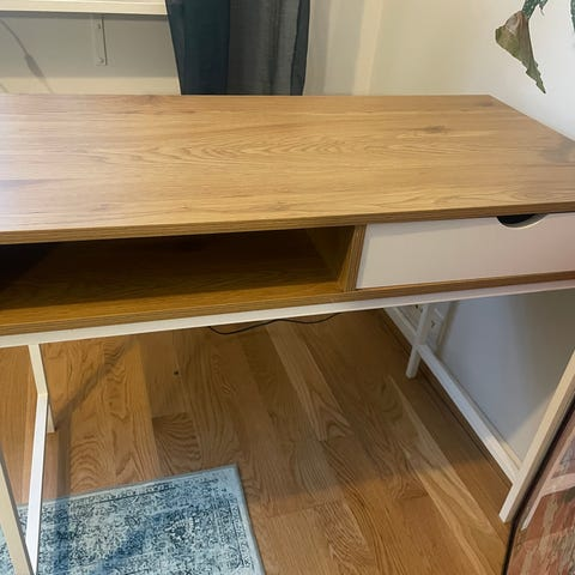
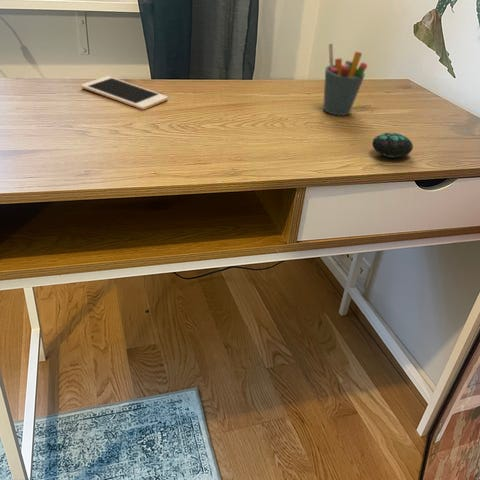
+ pen holder (343, 80)
+ cell phone (124, 92)
+ decorative egg (392, 144)
